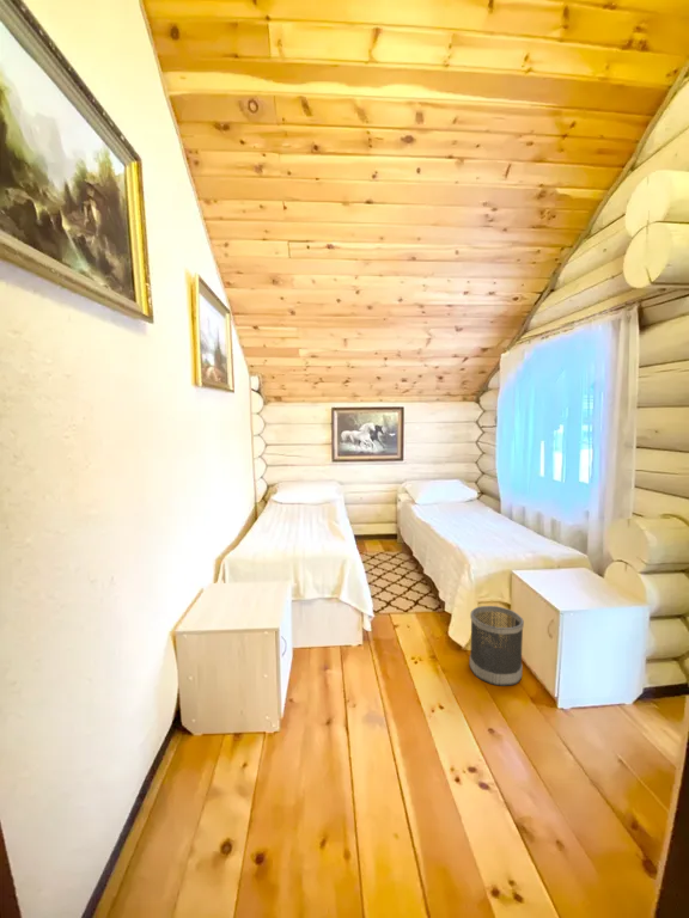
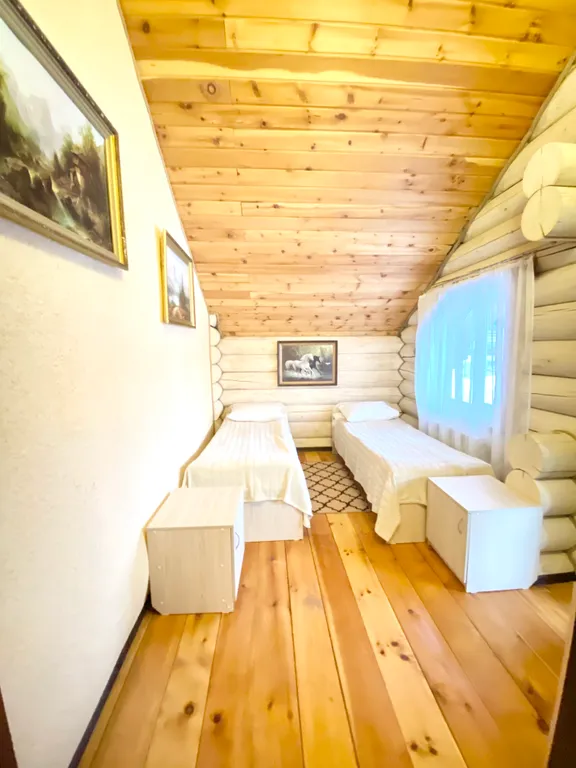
- wastebasket (495, 643)
